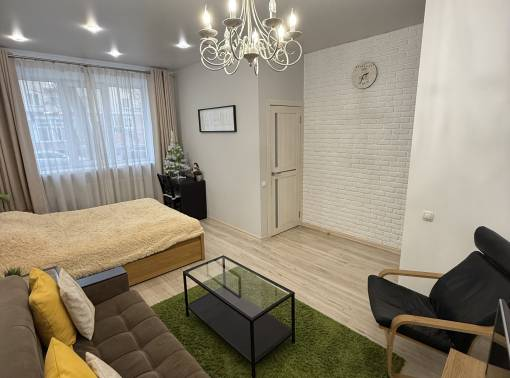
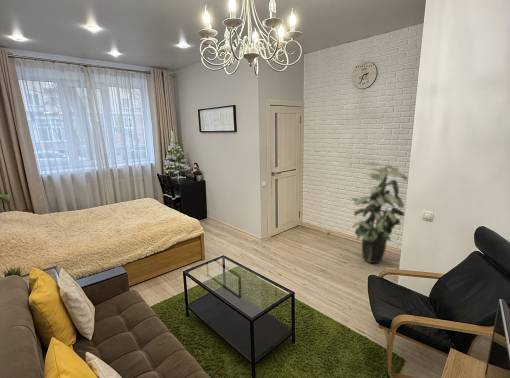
+ indoor plant (376, 212)
